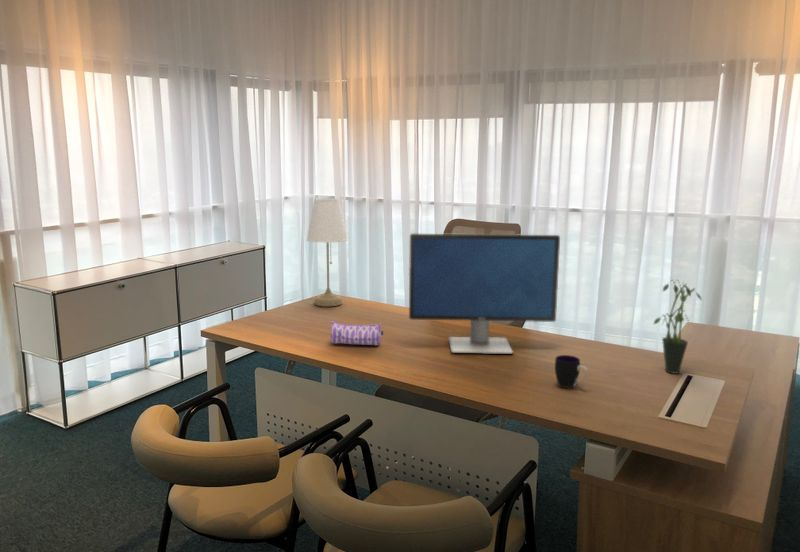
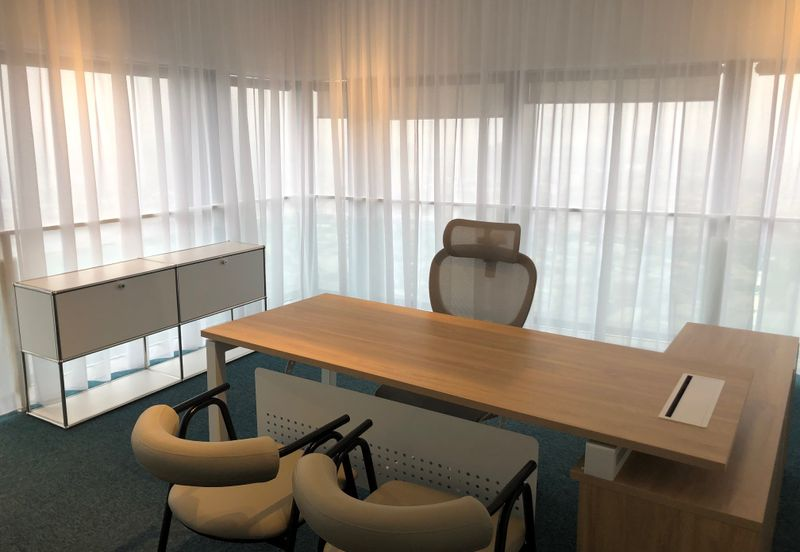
- cup (571, 373)
- desk lamp (327, 252)
- potted plant (676, 327)
- pencil case (356, 333)
- monitor (482, 290)
